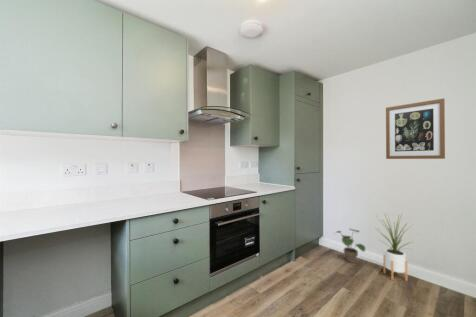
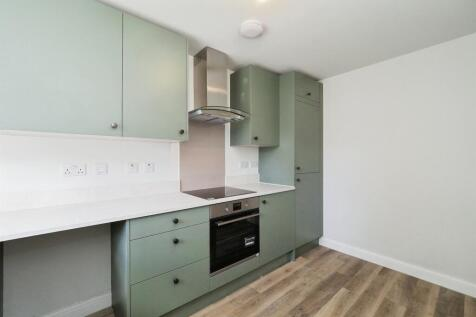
- wall art (413, 131)
- potted plant (351, 246)
- house plant (395, 243)
